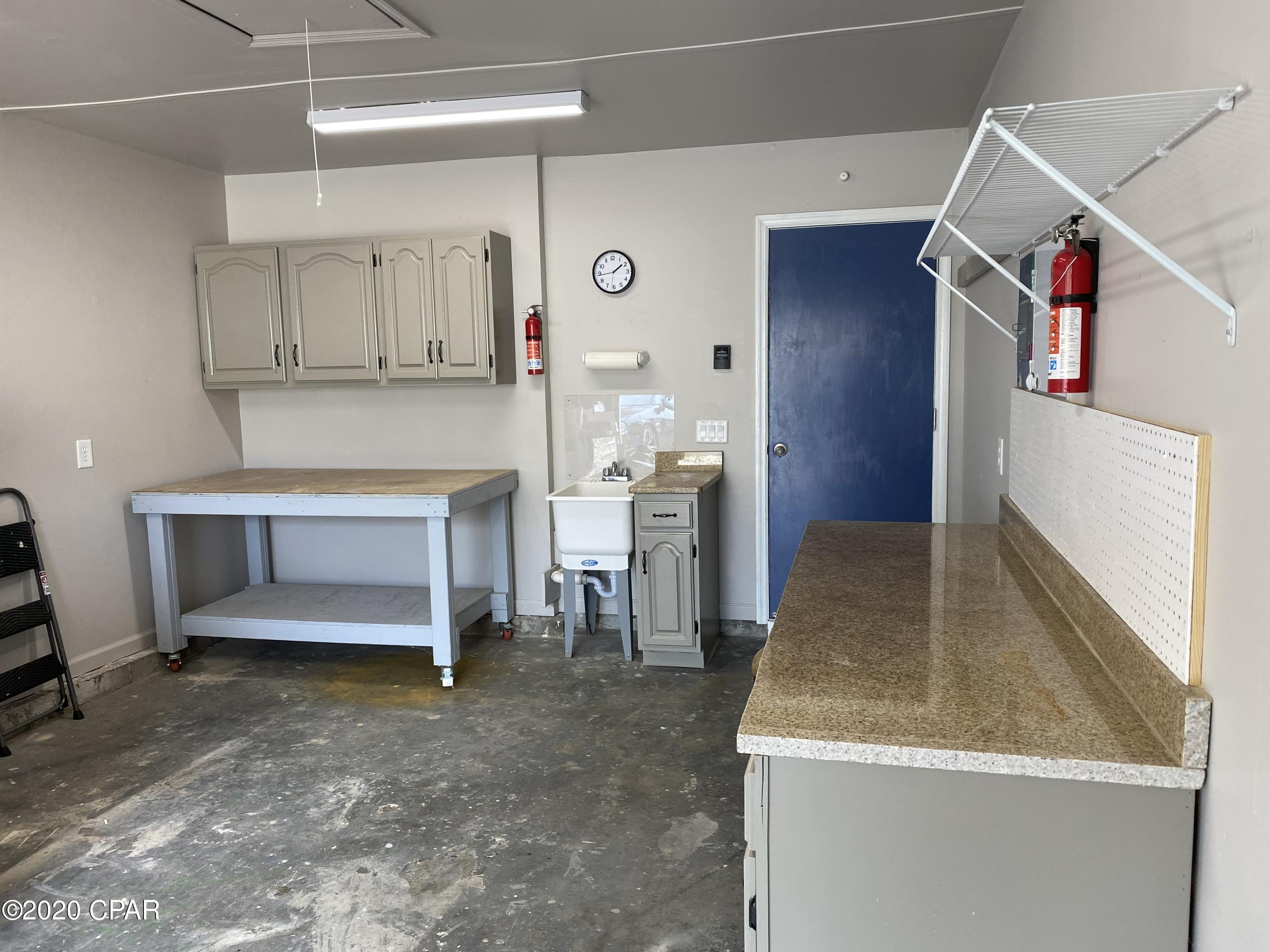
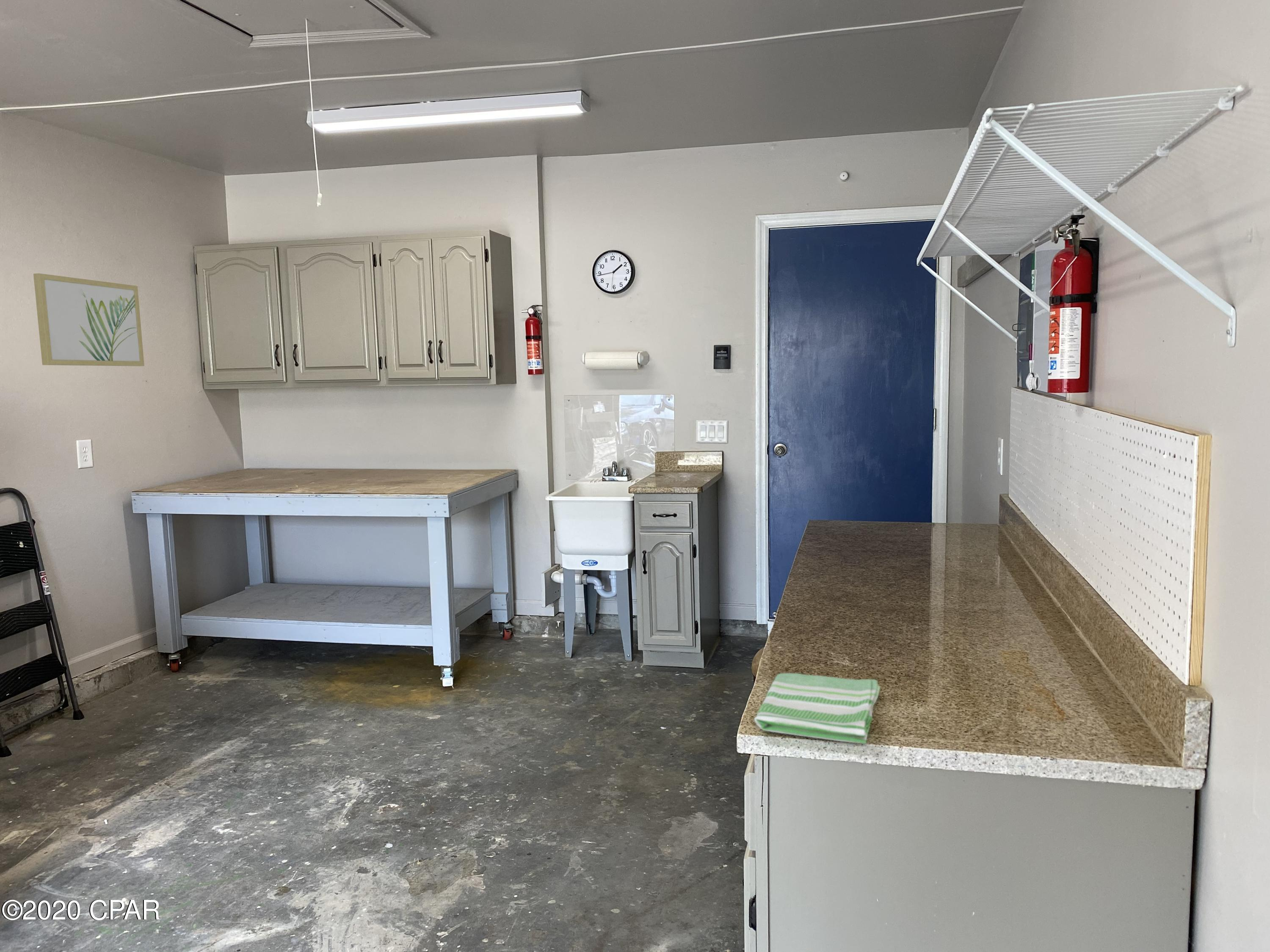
+ dish towel (818, 703)
+ wall art (93, 323)
